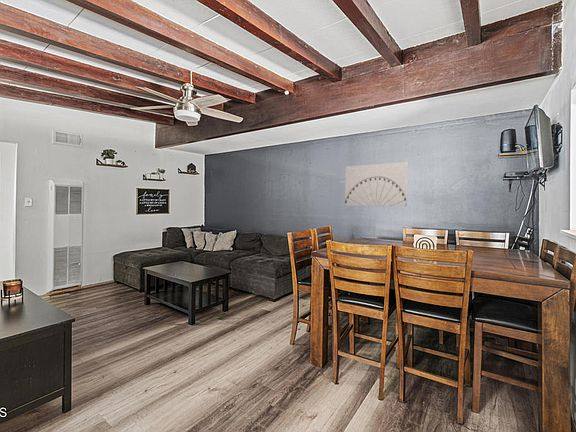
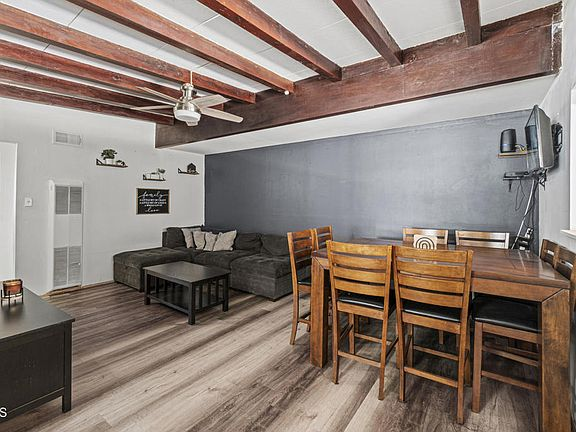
- wall art (374, 185)
